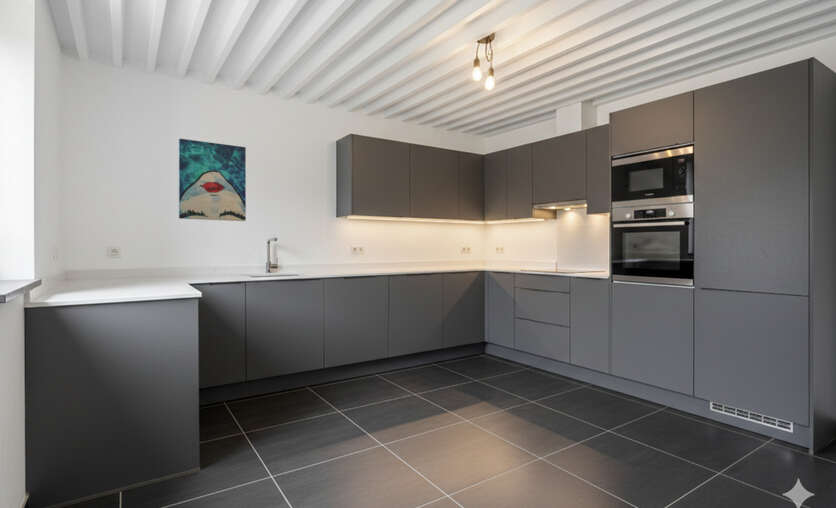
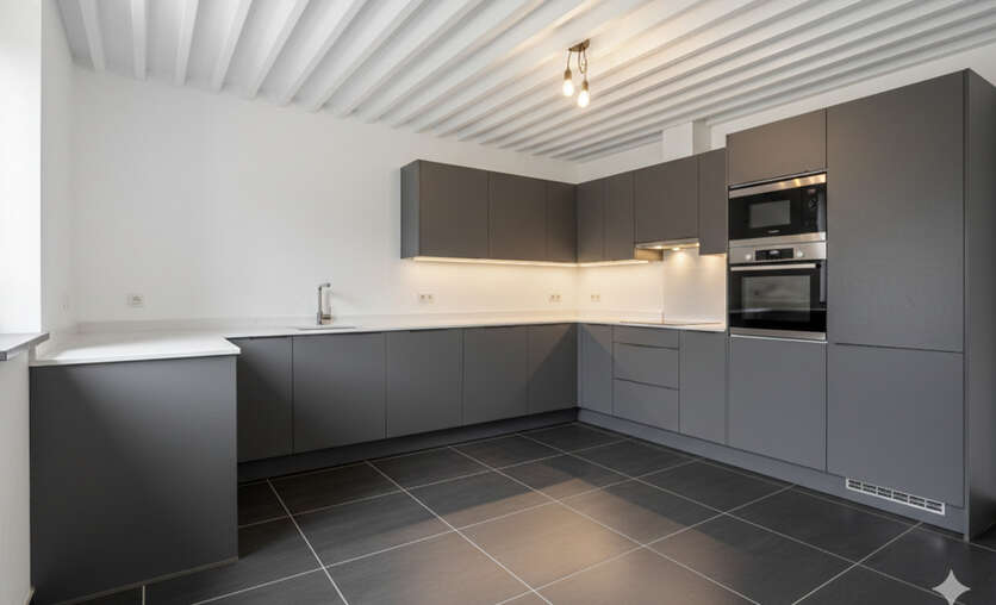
- wall art (213, 181)
